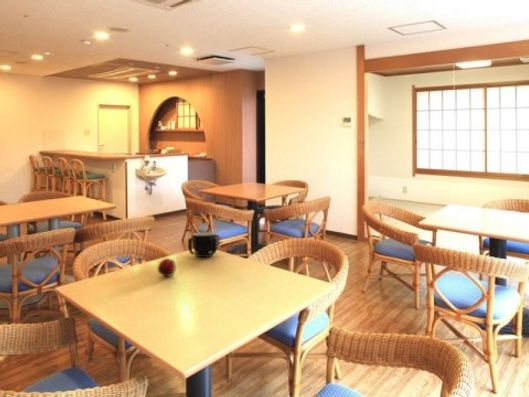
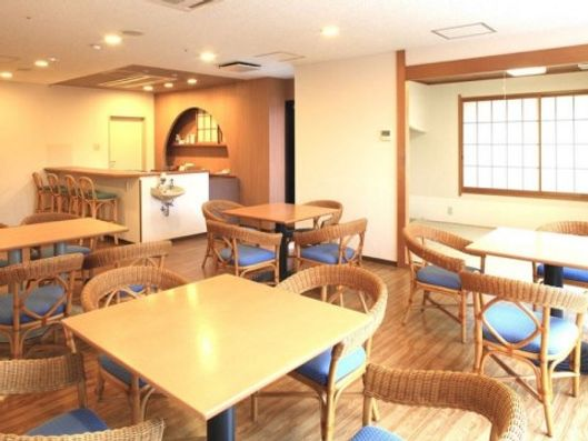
- fruit (167, 267)
- mug (204, 244)
